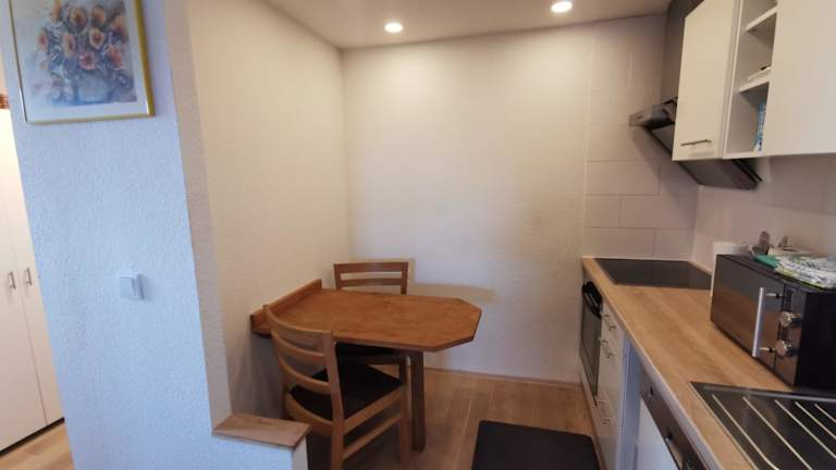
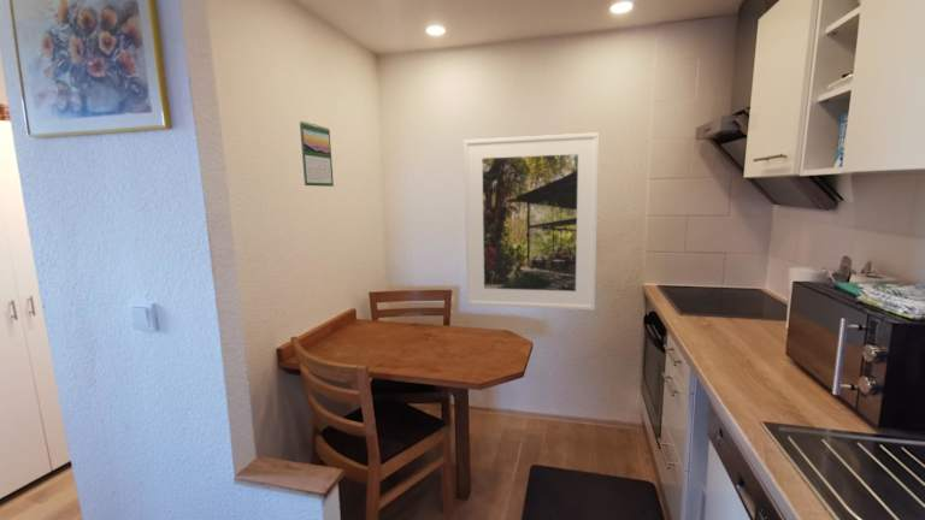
+ calendar (317, 154)
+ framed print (529, 224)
